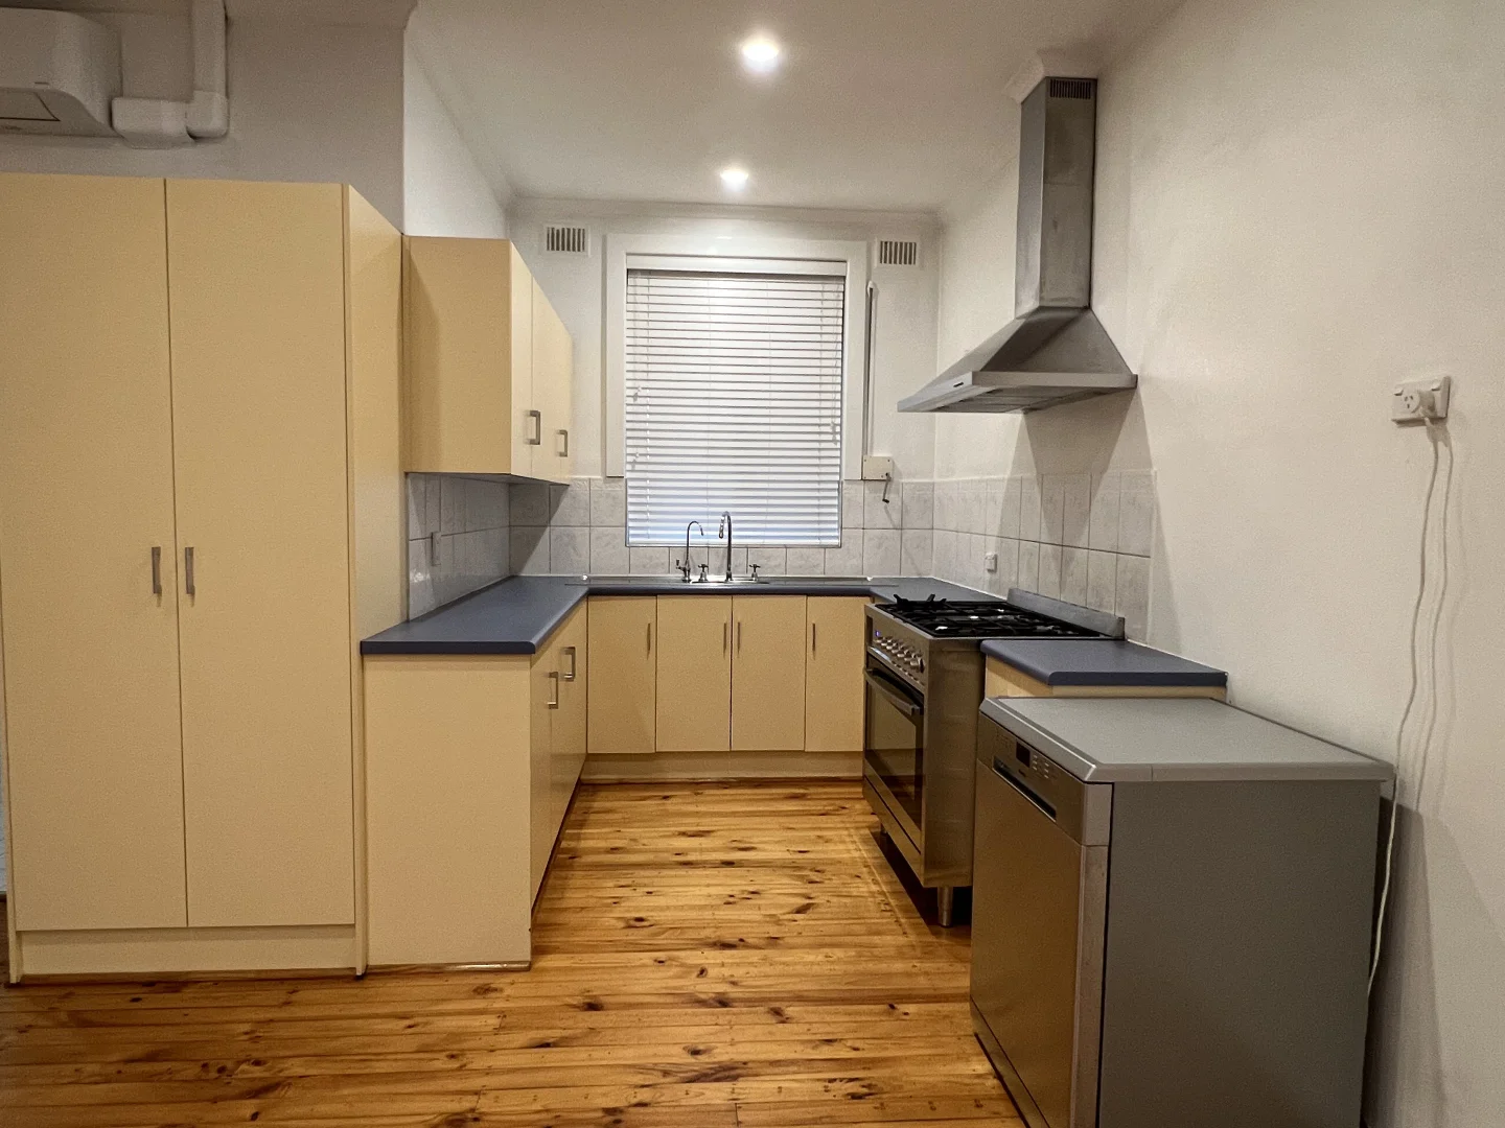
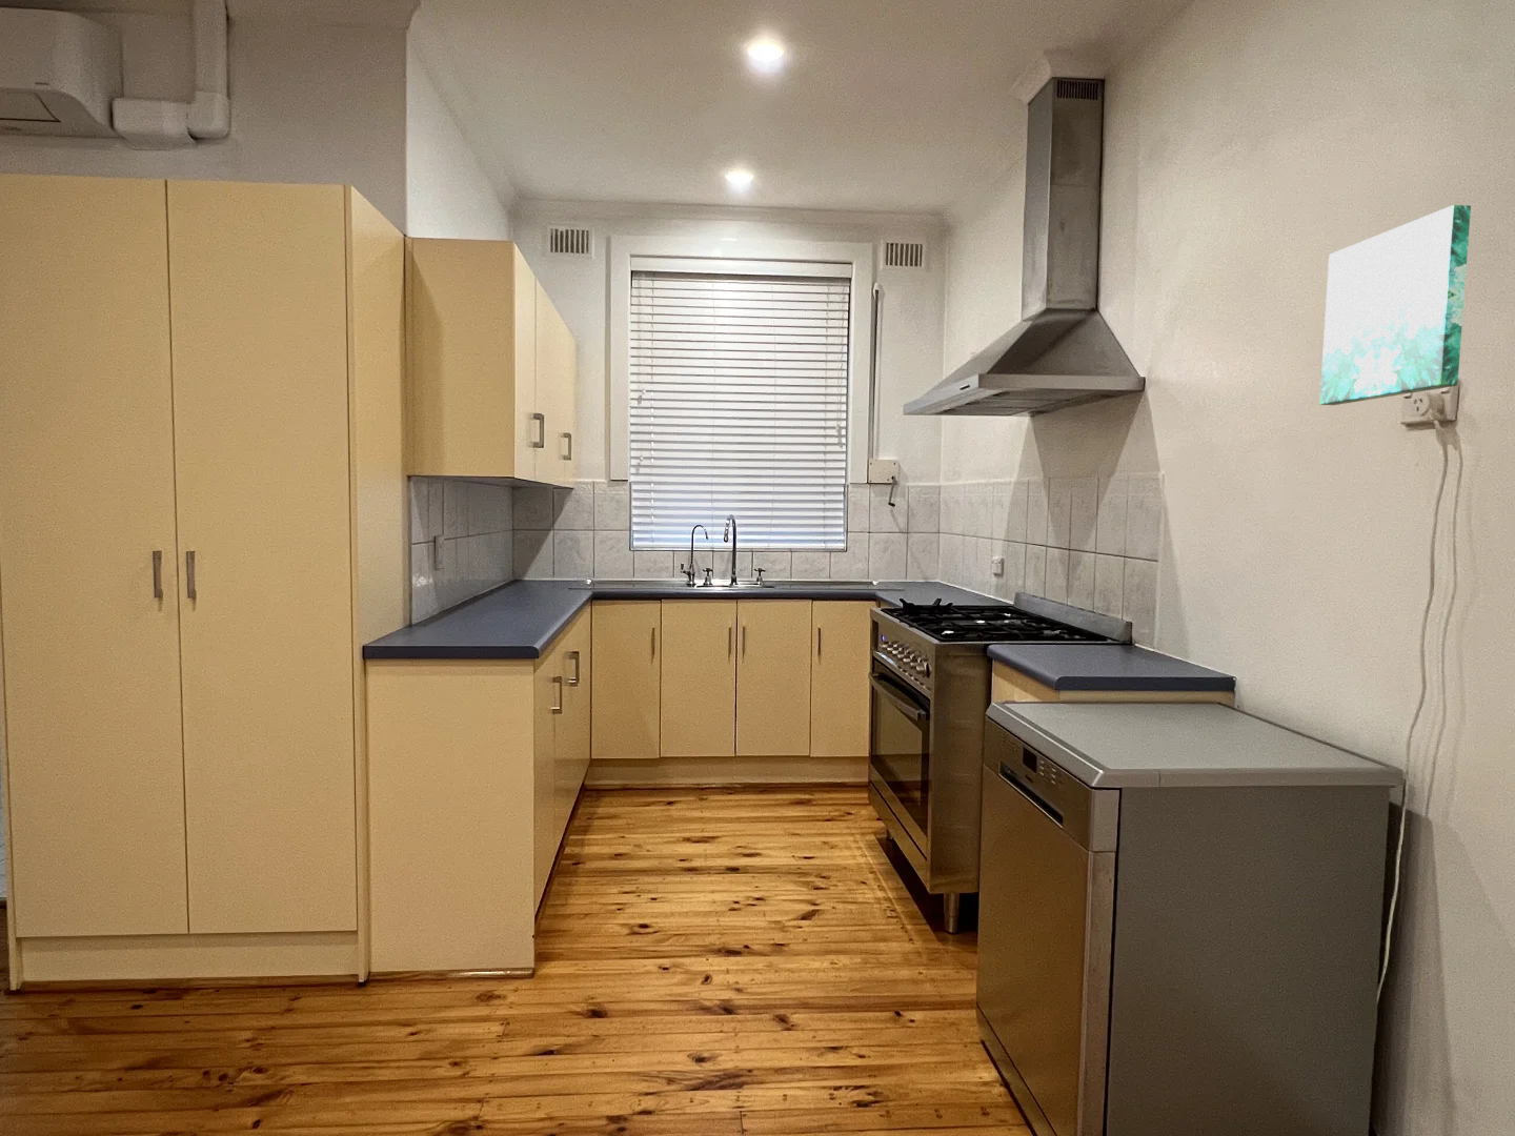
+ wall art (1387, 315)
